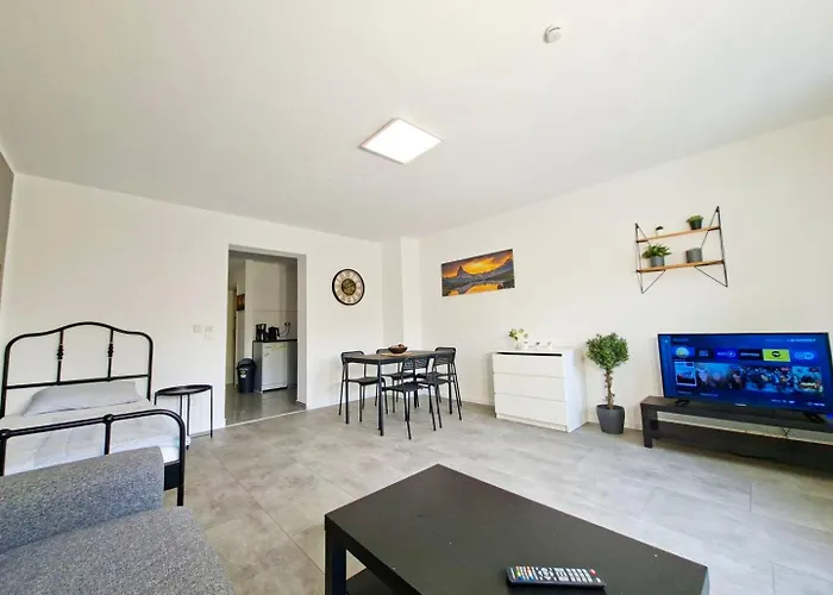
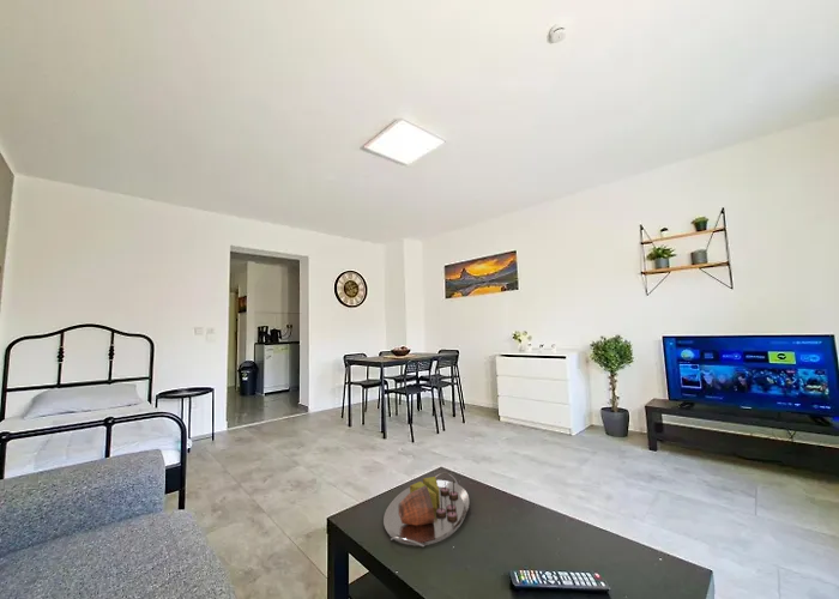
+ serving tray (427, 495)
